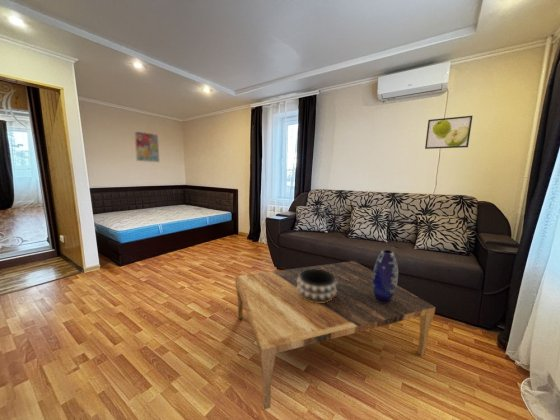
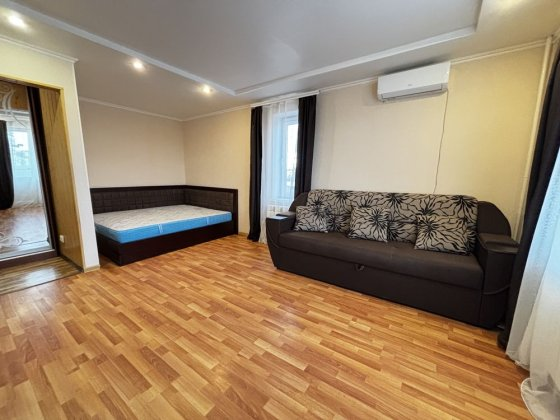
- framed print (447, 133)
- vase (385, 275)
- coffee table (322, 312)
- decorative bowl (316, 284)
- wall art (147, 147)
